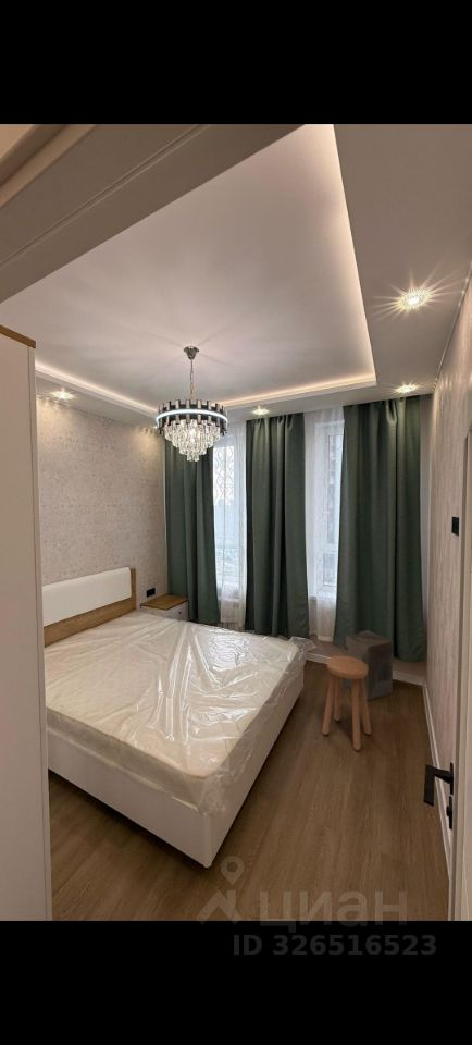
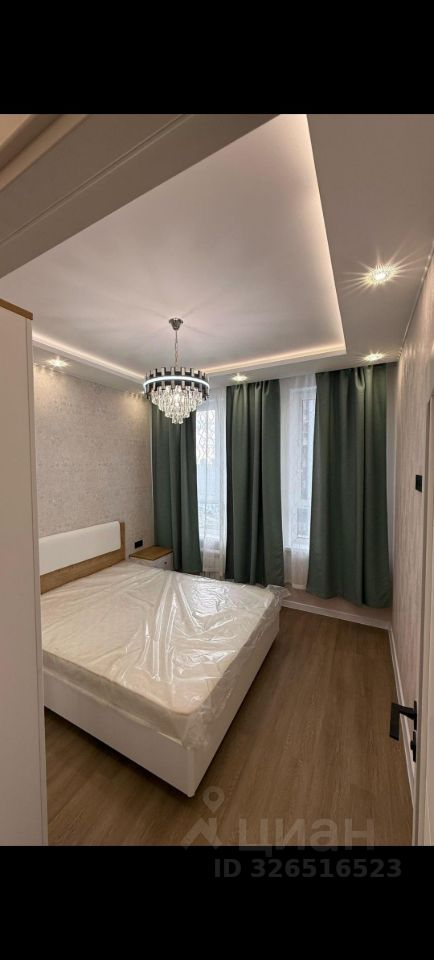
- stool (340, 699)
- storage bin (368, 663)
